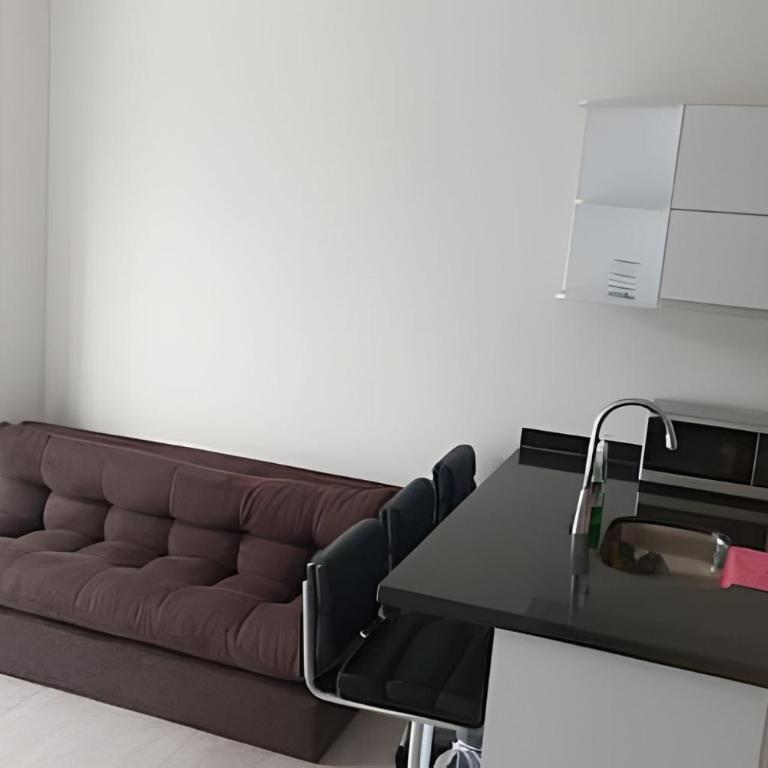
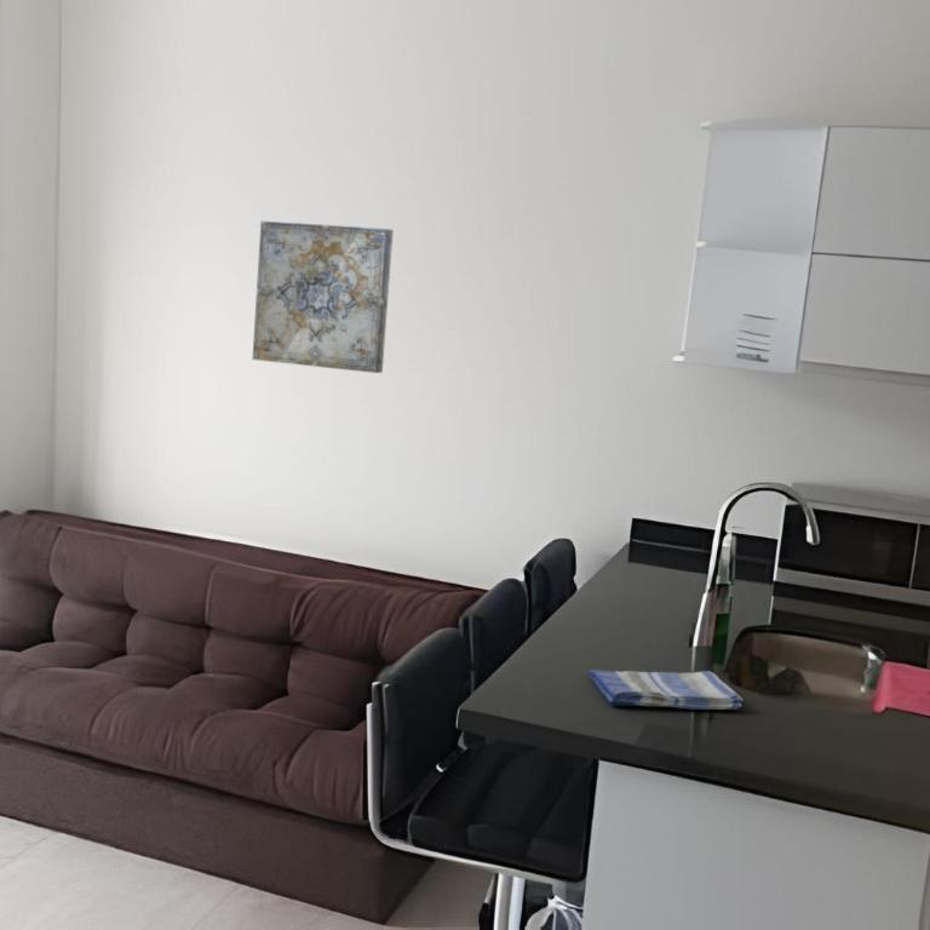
+ dish towel (664, 685)
+ wall art (321, 295)
